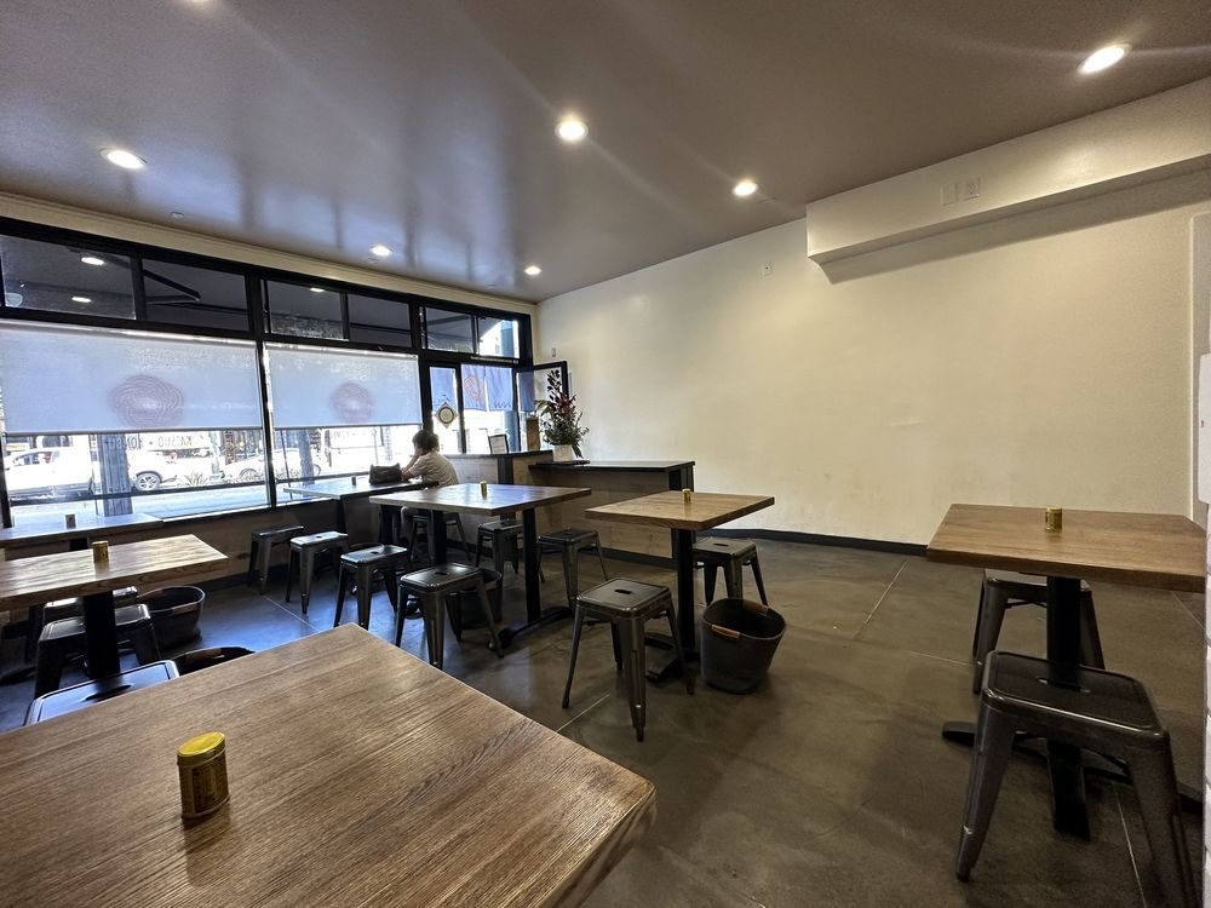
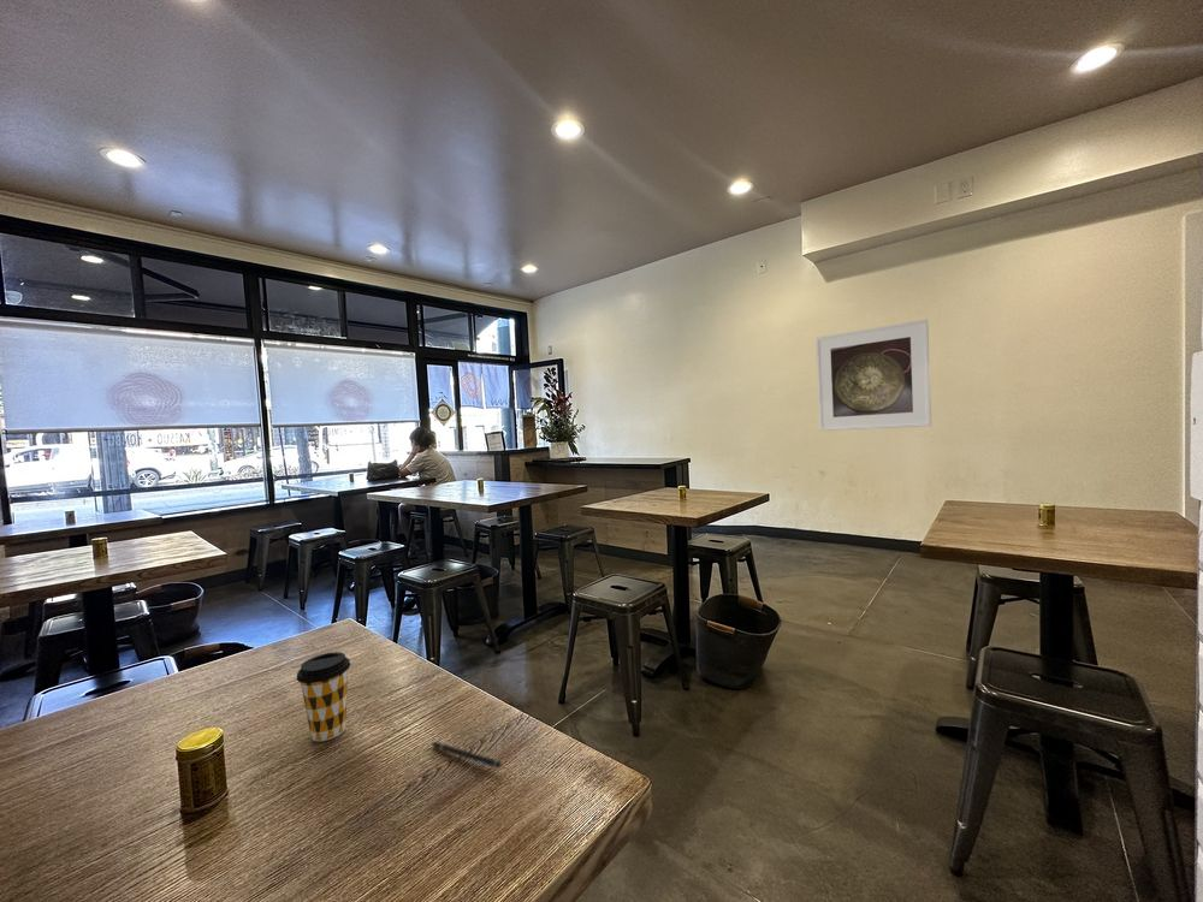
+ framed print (870, 379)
+ pen (463, 753)
+ coffee cup (326, 696)
